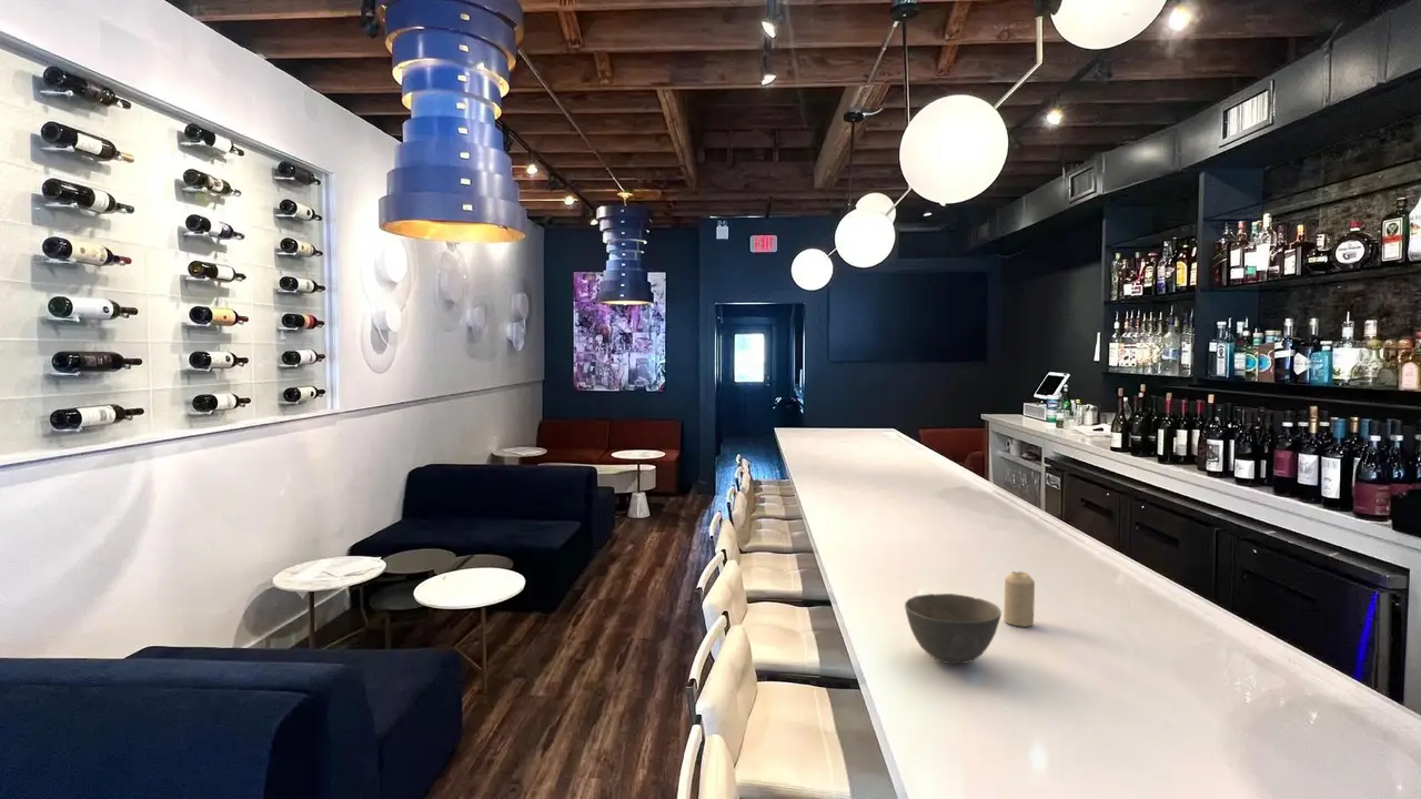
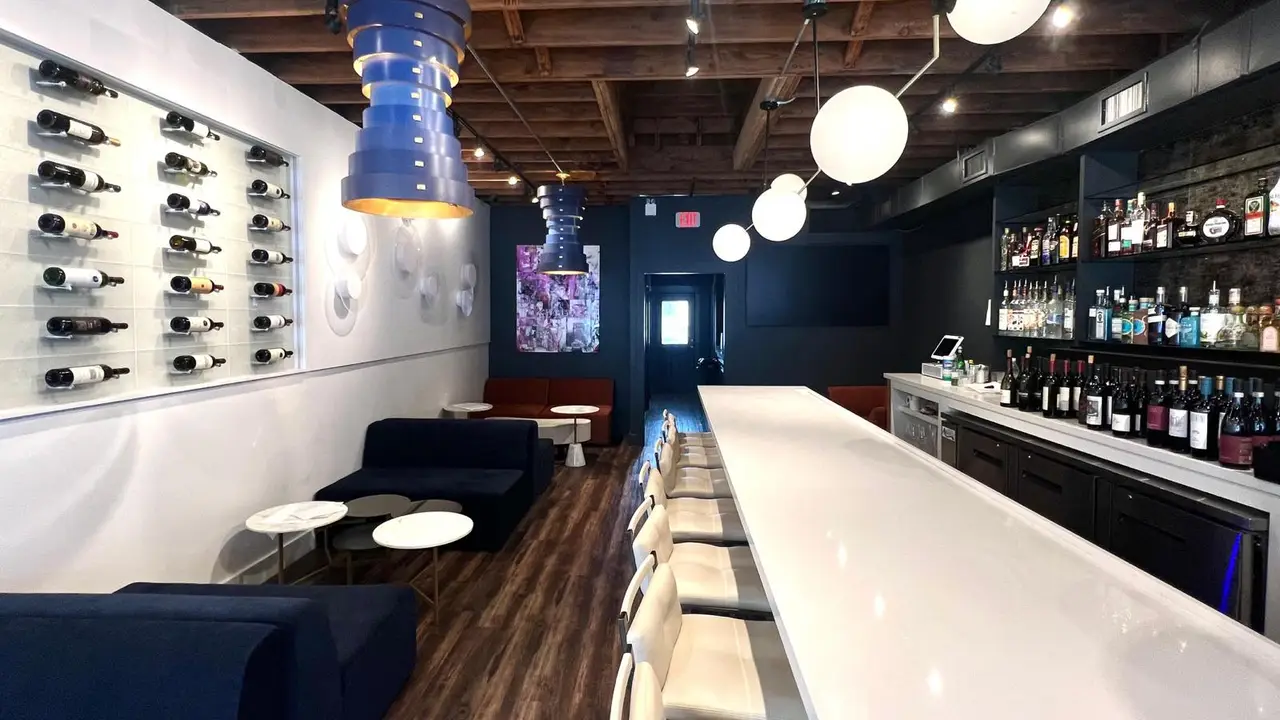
- candle (1019, 597)
- bowl (951, 631)
